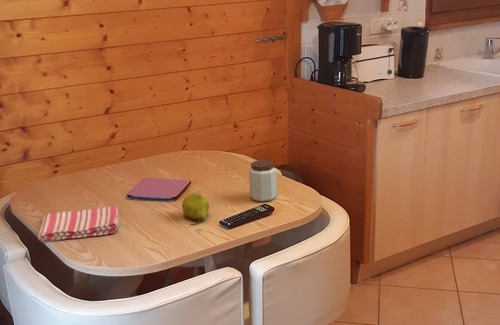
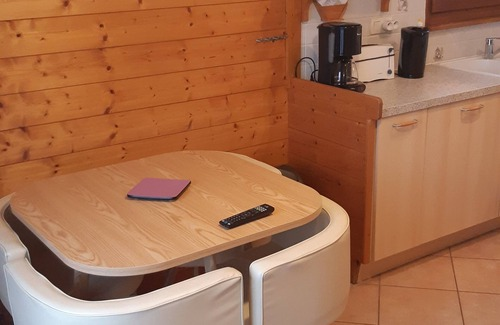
- dish towel (79, 221)
- fruit (195, 207)
- peanut butter (262, 180)
